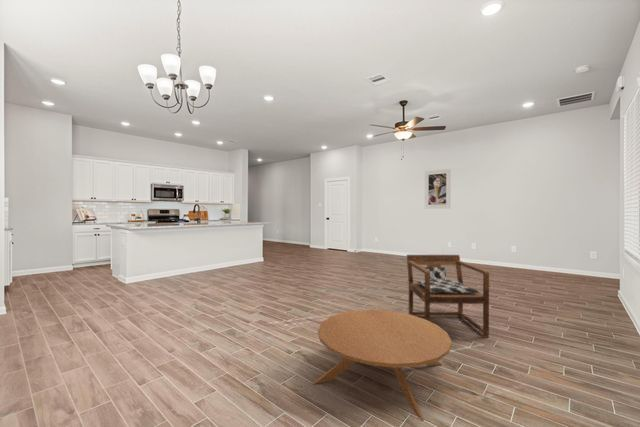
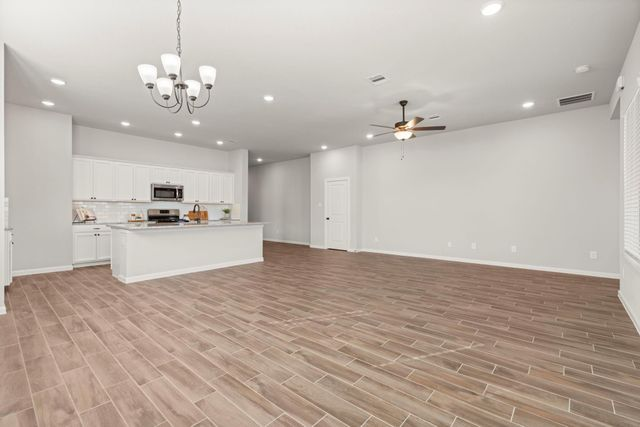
- coffee table (381, 352)
- armchair (443, 291)
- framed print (437, 189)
